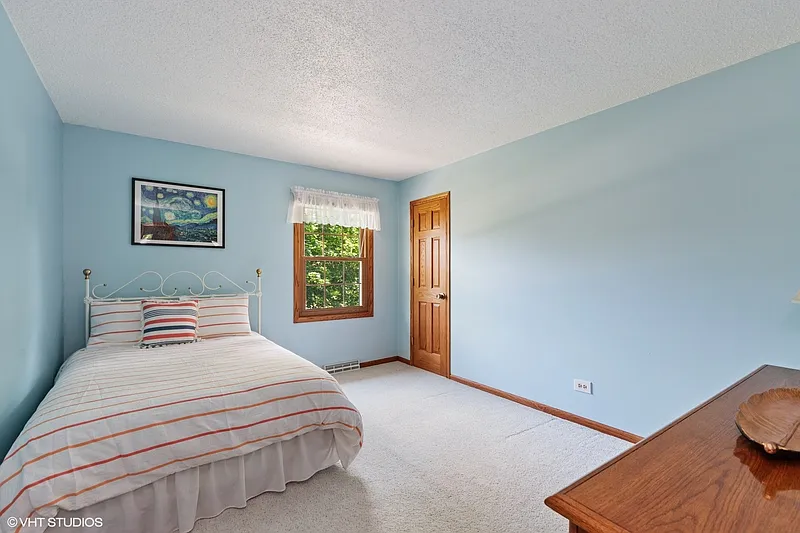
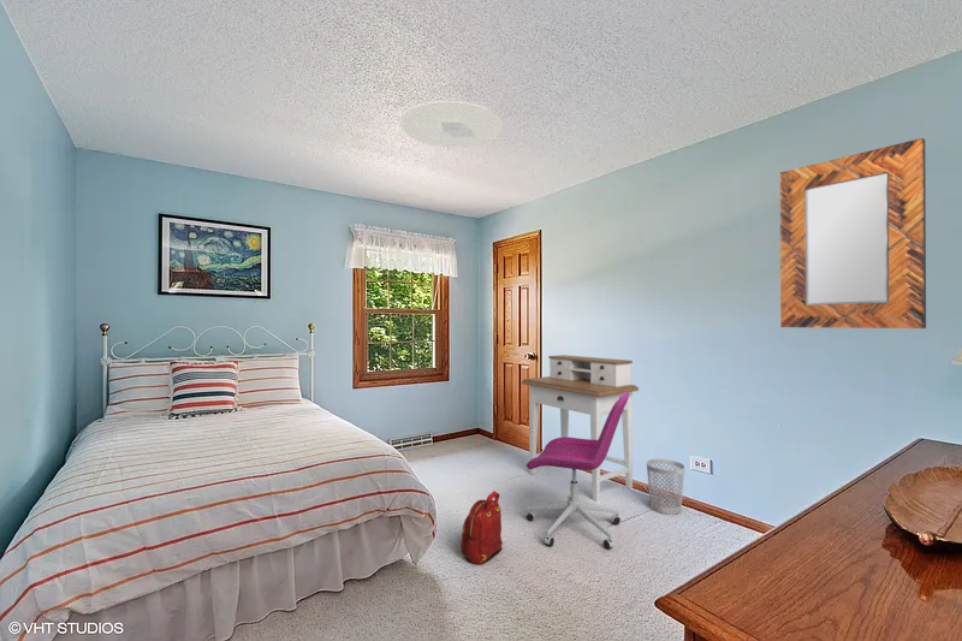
+ wastebasket (665, 486)
+ desk (577, 411)
+ backpack (483, 521)
+ home mirror (845, 242)
+ ceiling light (451, 121)
+ office chair (575, 459)
